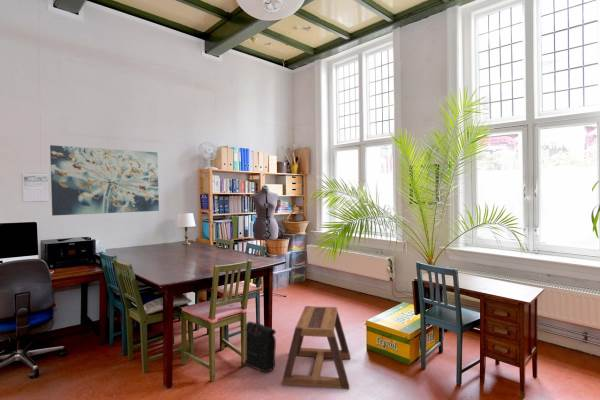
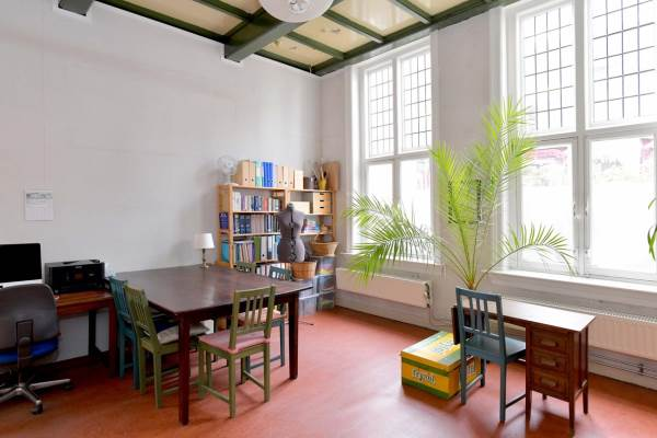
- stool (316, 348)
- backpack (259, 343)
- wall art (109, 181)
